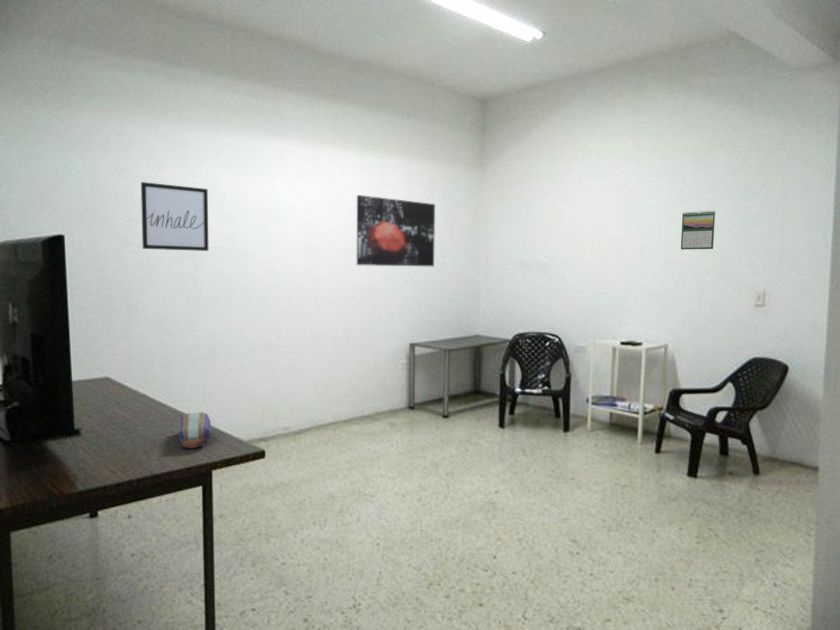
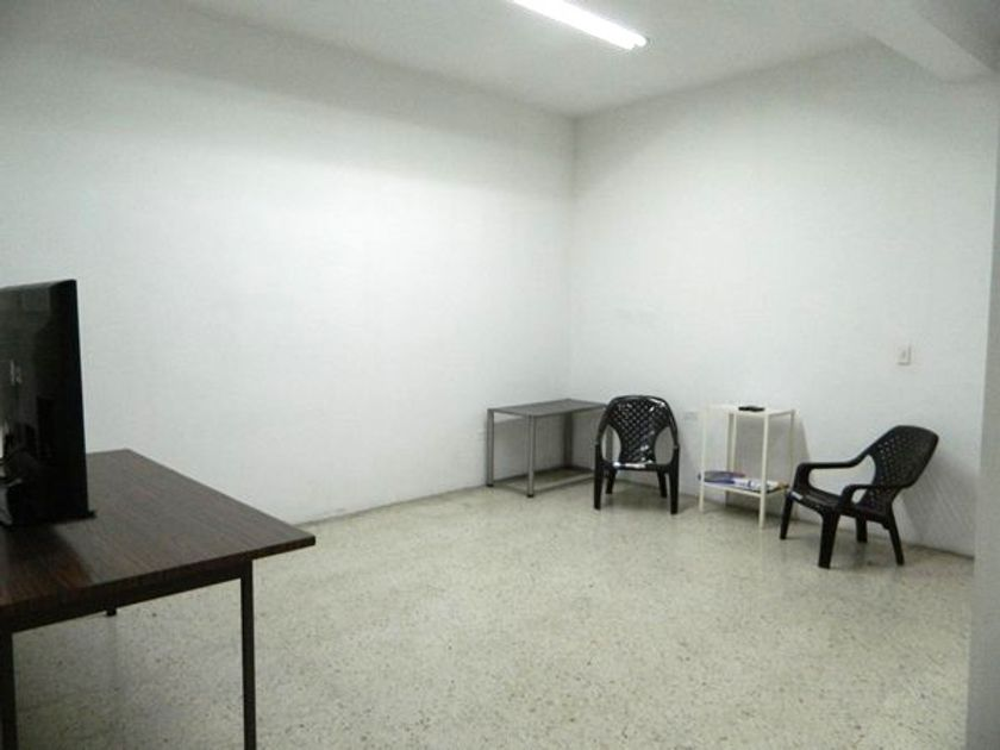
- wall art (397, 233)
- calendar (697, 230)
- wall art (176, 217)
- pencil case (195, 428)
